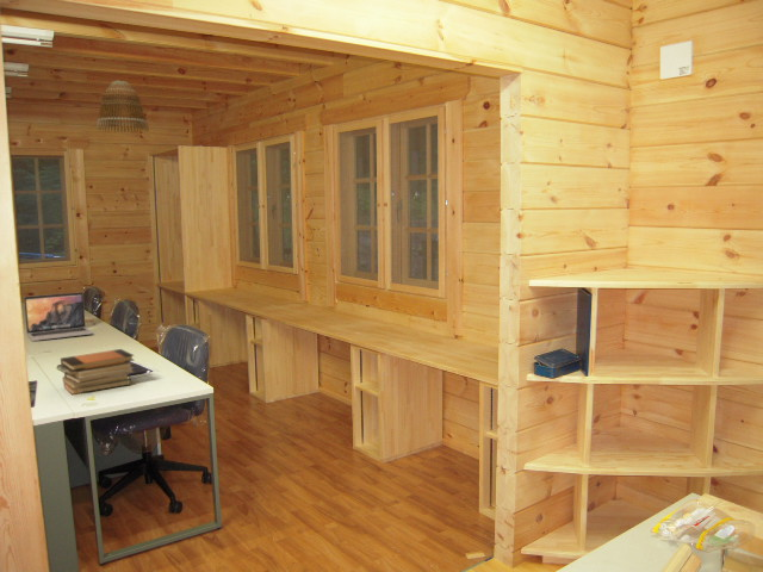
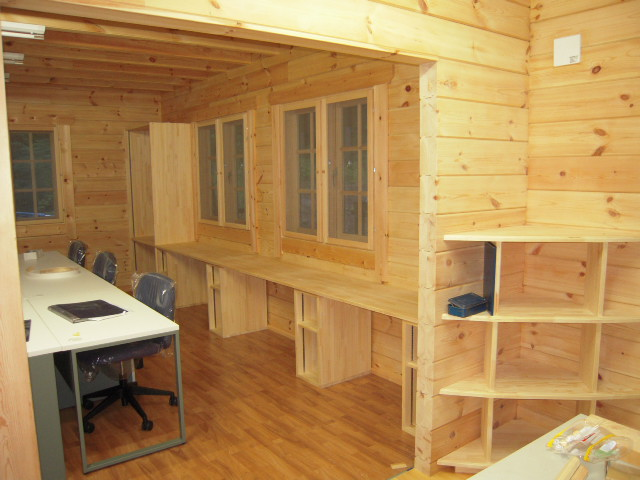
- laptop (58, 315)
- book stack (98, 371)
- lamp shade (122, 105)
